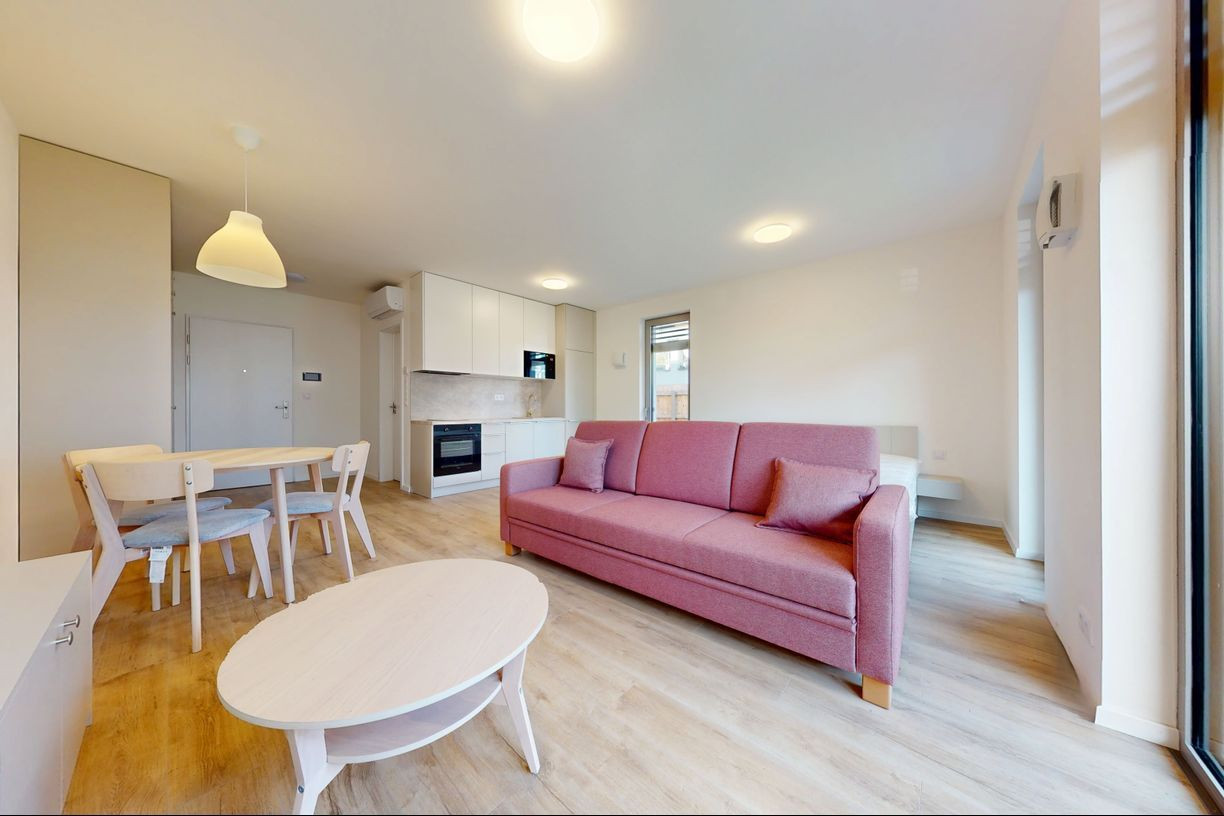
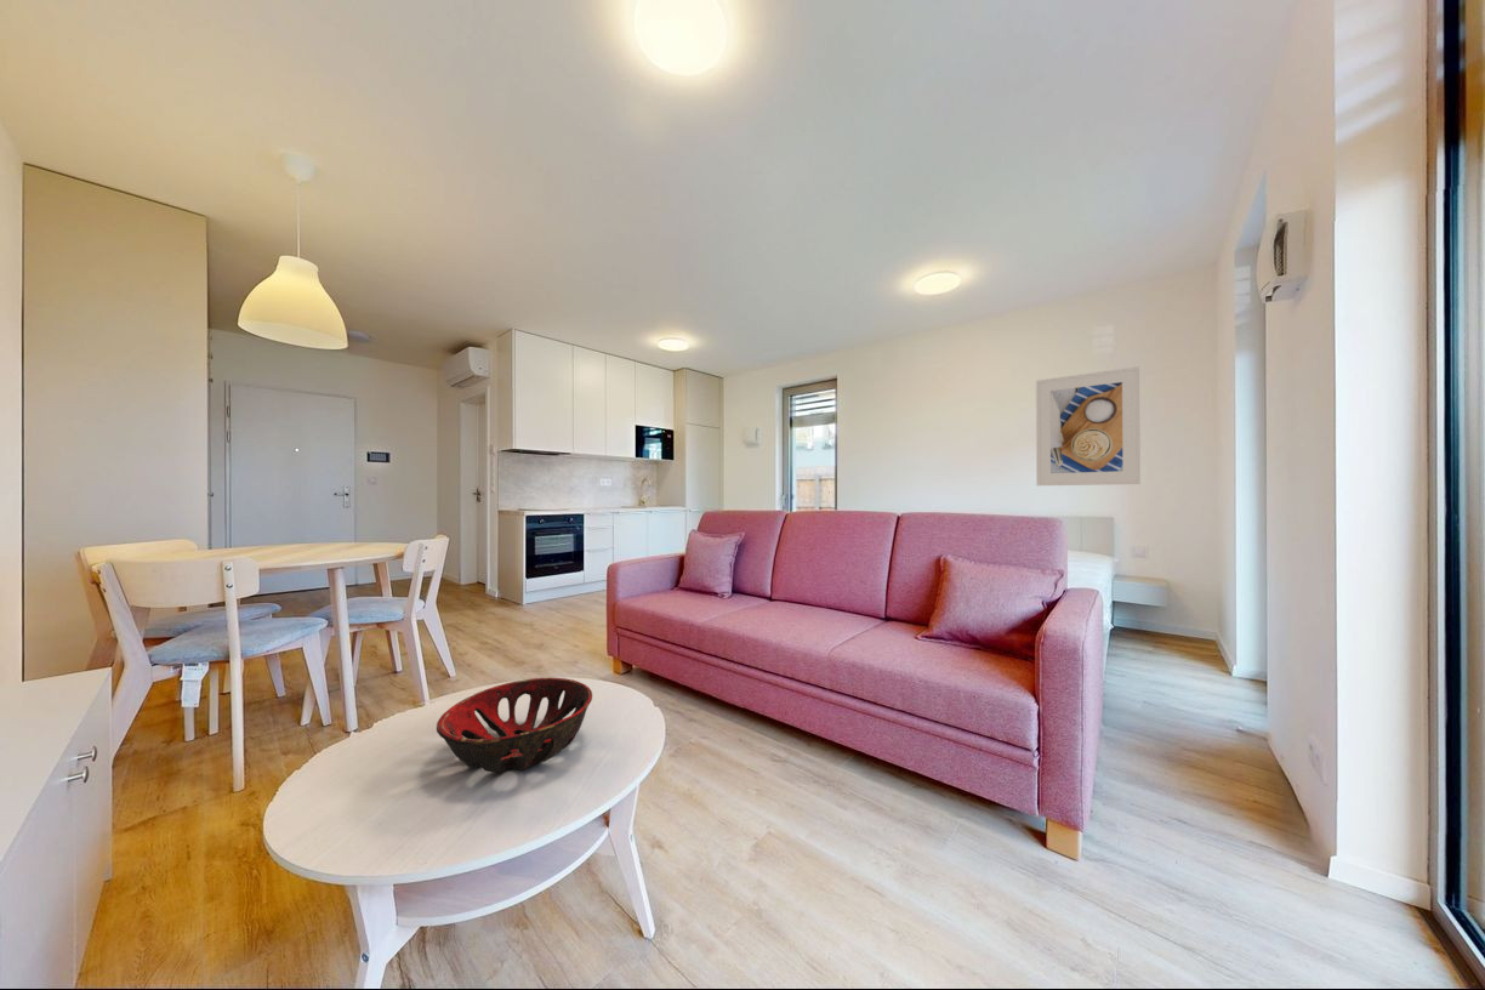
+ decorative bowl (519, 726)
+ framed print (1085, 429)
